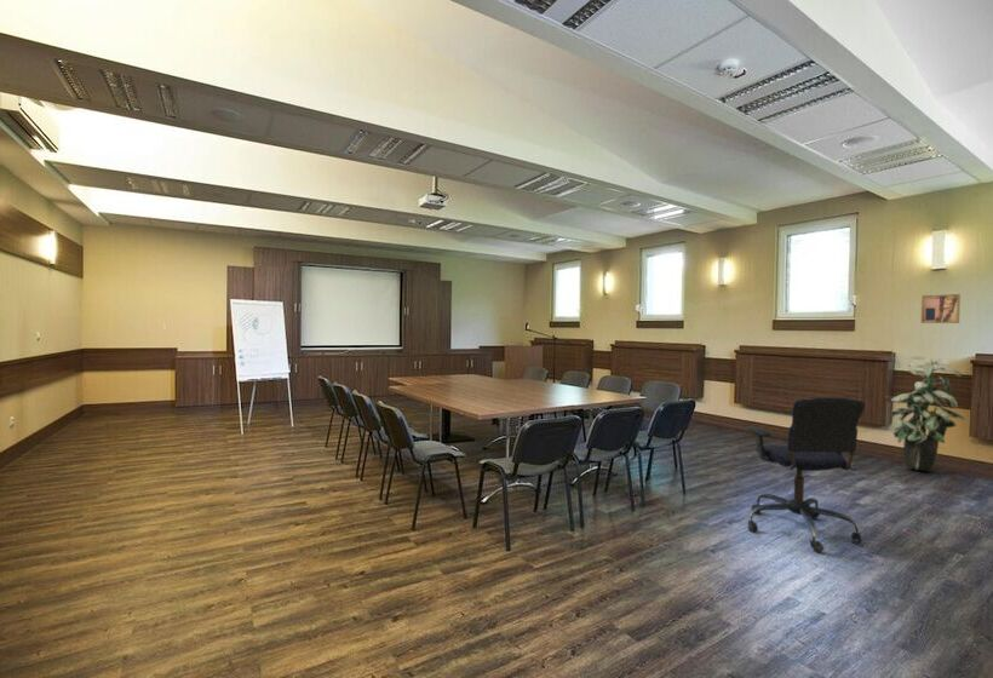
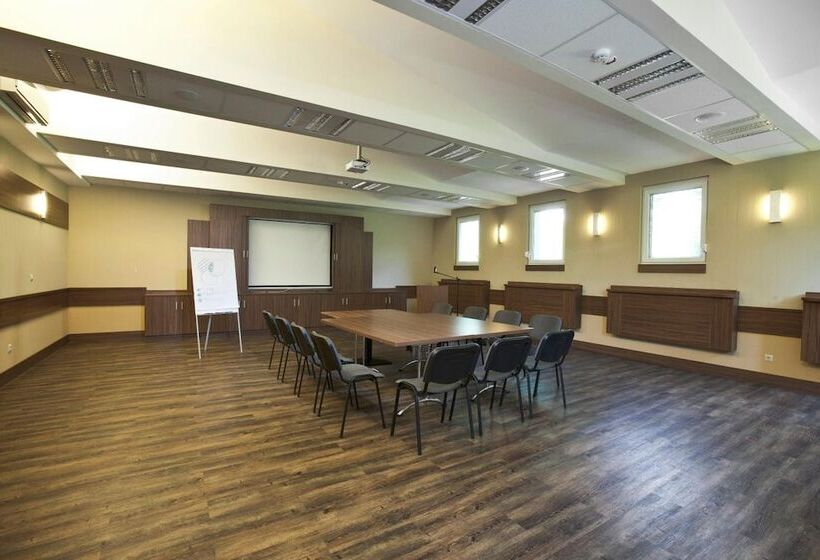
- office chair (799, 461)
- wall art (940, 309)
- indoor plant (920, 412)
